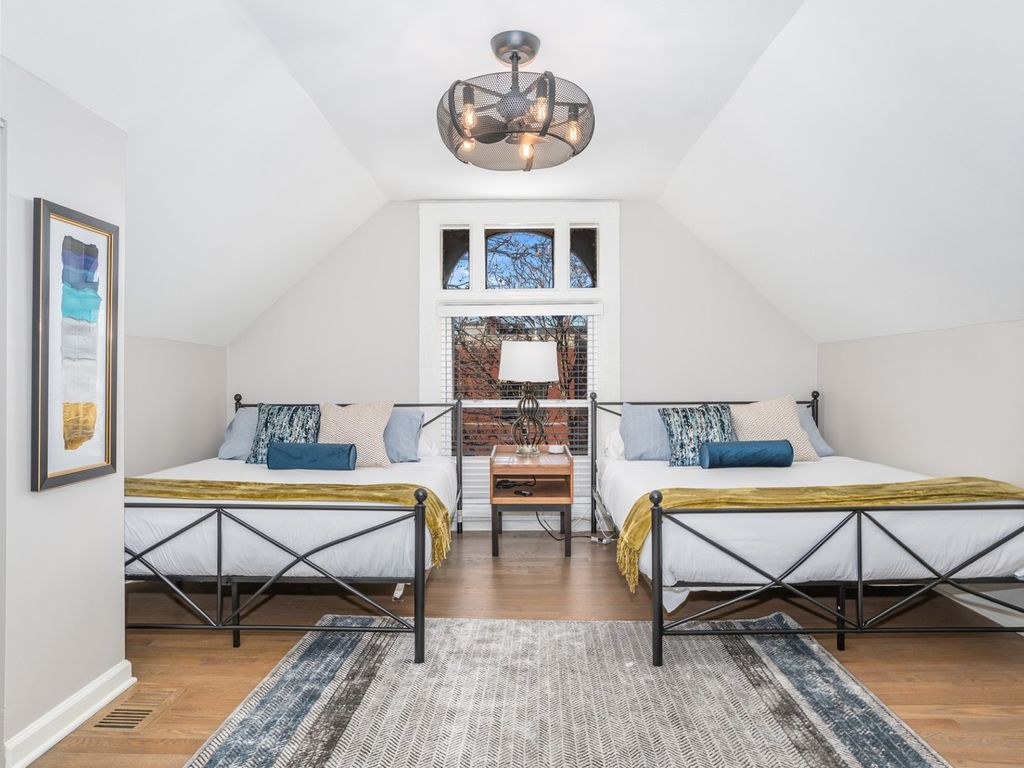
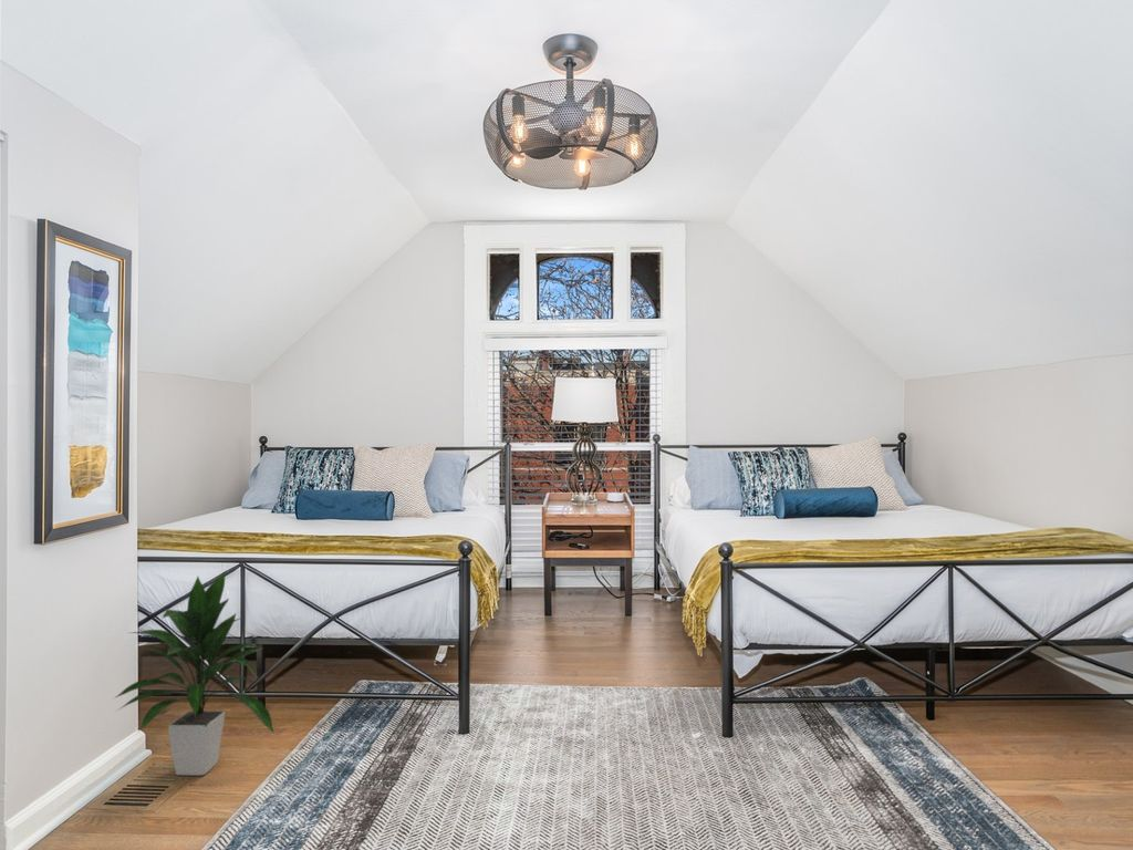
+ indoor plant (201, 674)
